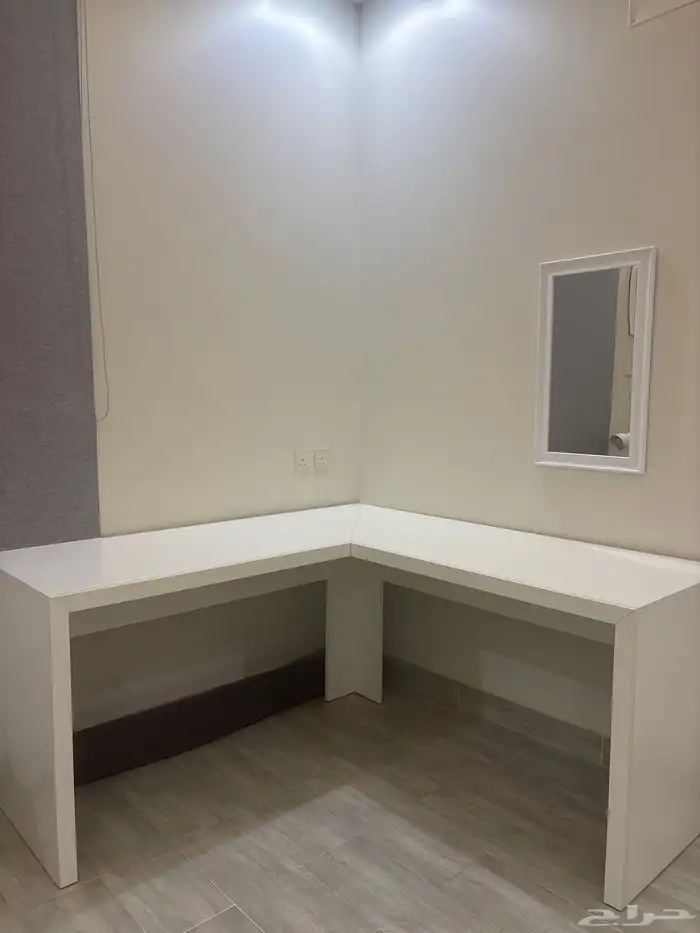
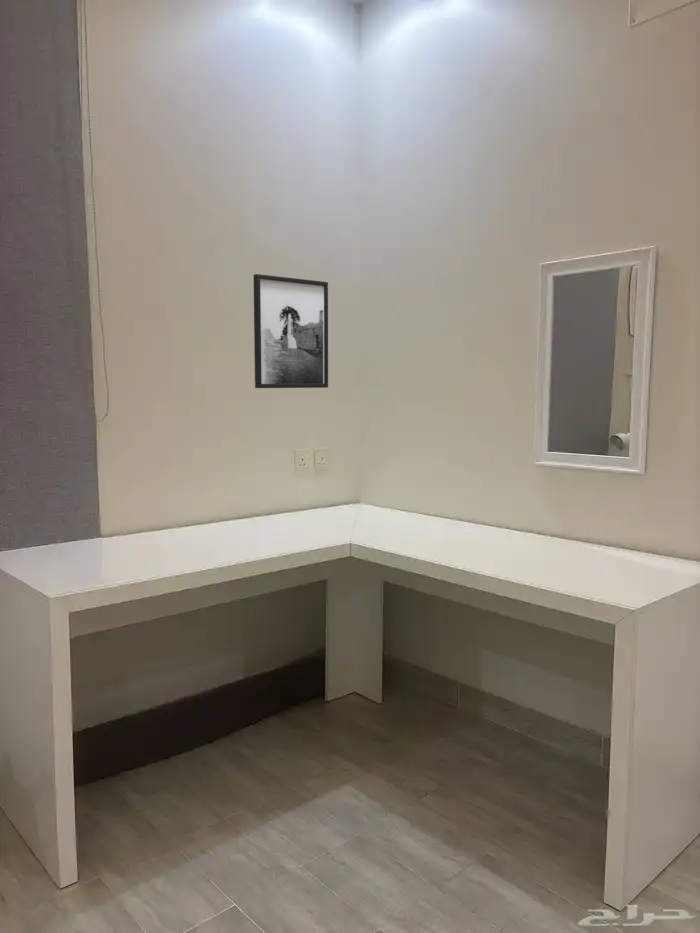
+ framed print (292, 333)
